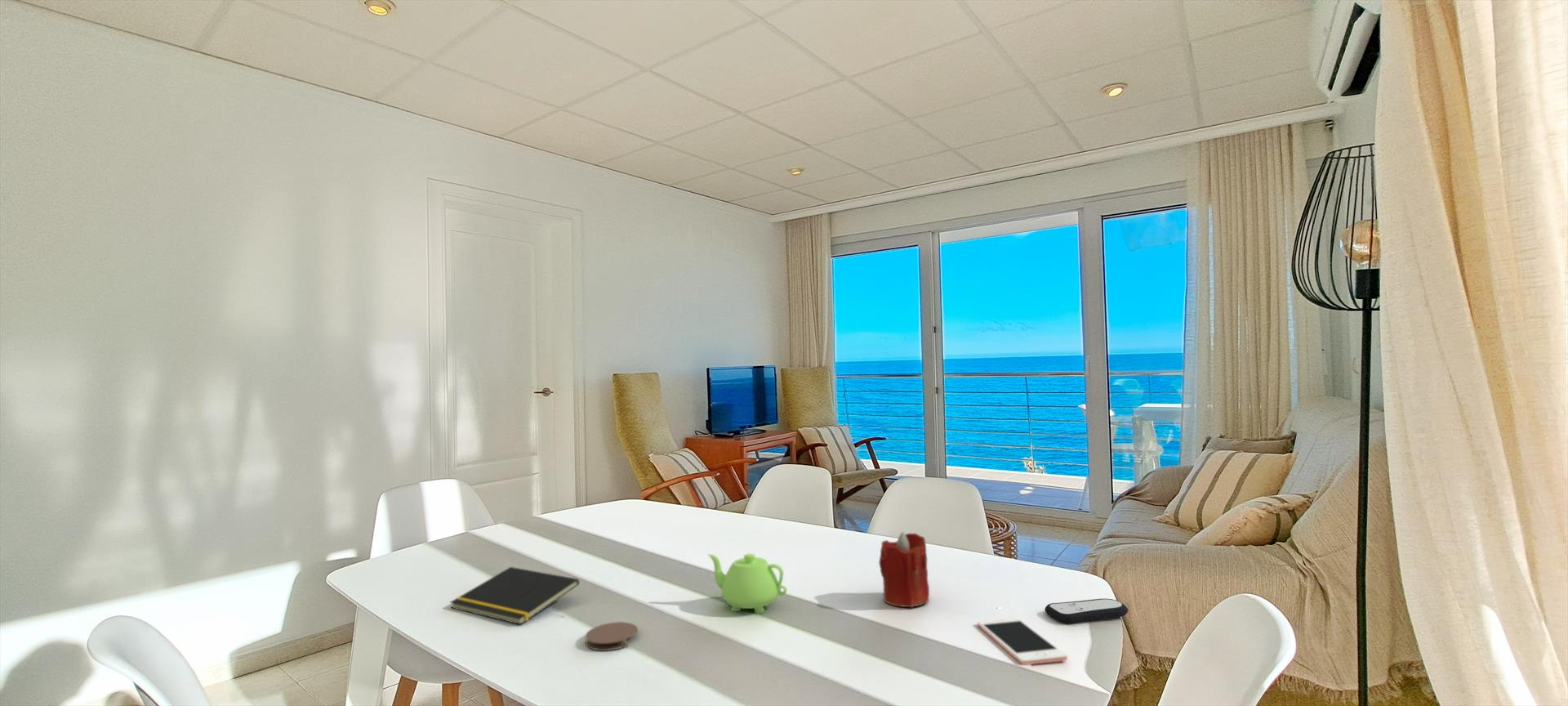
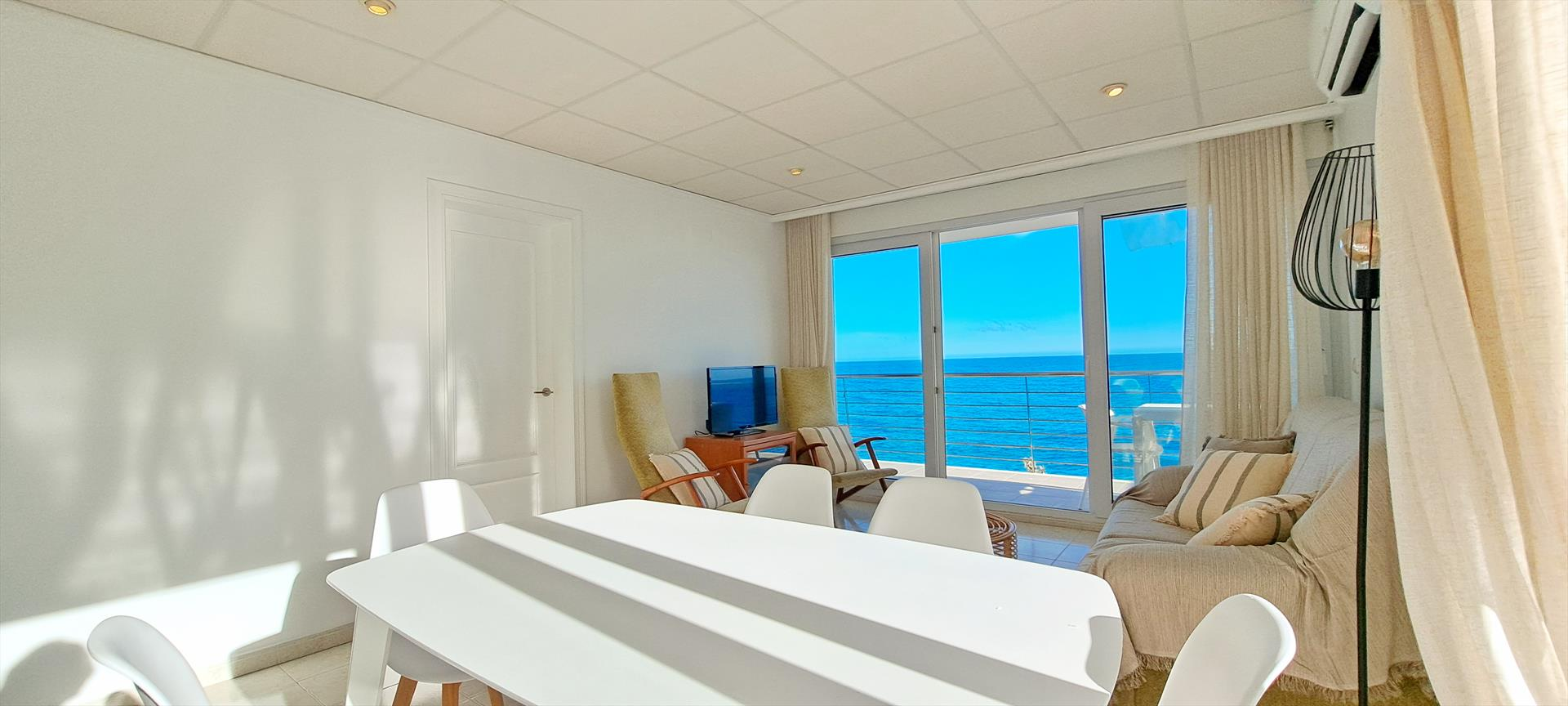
- notepad (515, 592)
- cell phone (1019, 639)
- remote control (1087, 610)
- teapot (746, 580)
- candle (904, 565)
- coaster (612, 636)
